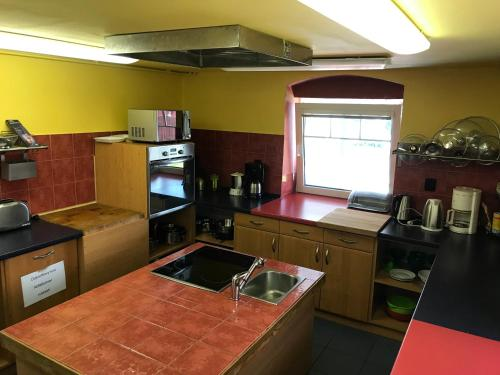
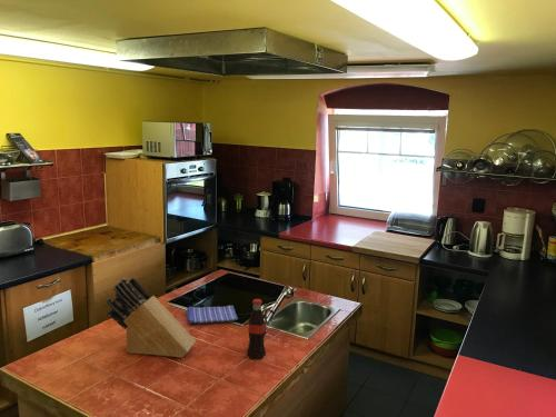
+ knife block (150, 314)
+ dish towel (211, 314)
+ bottle (256, 327)
